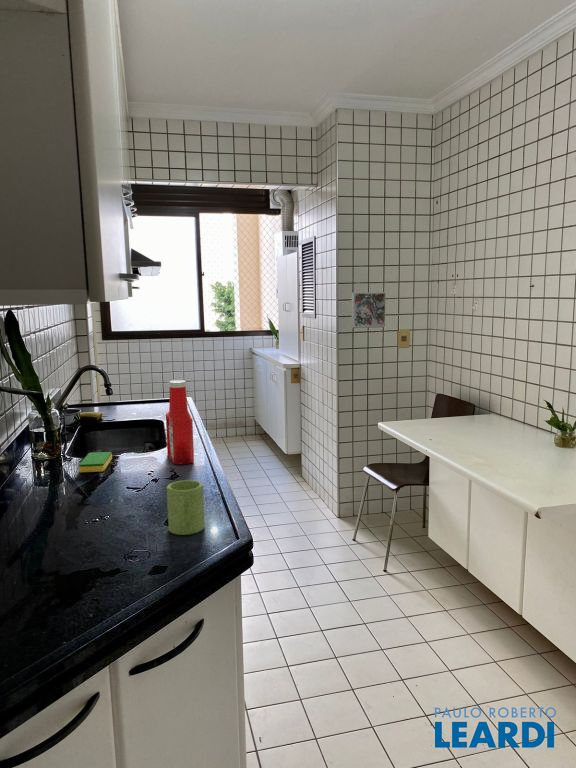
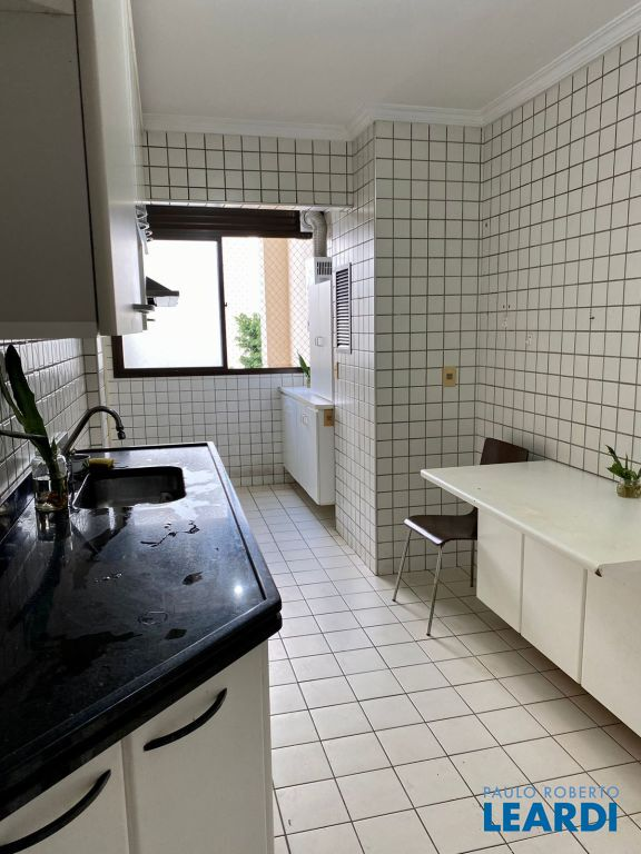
- mug (184, 509)
- dish sponge (96, 461)
- decorative tile (368, 310)
- soap bottle (178, 420)
